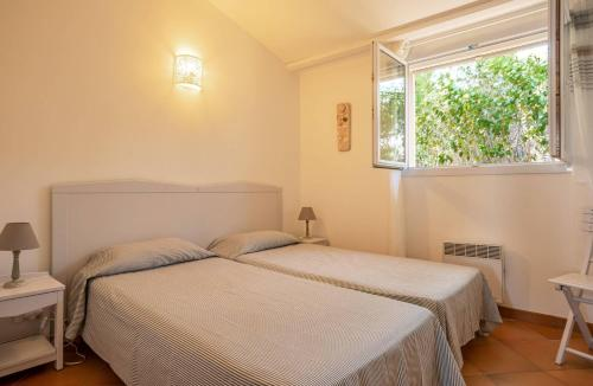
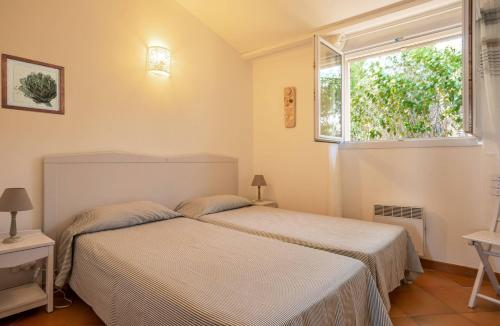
+ wall art (34, 86)
